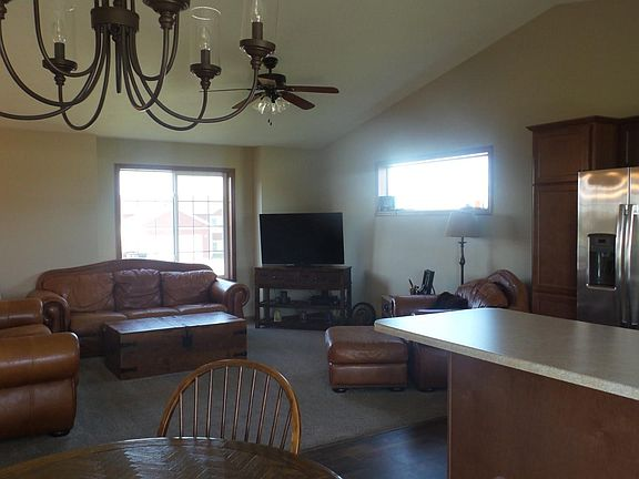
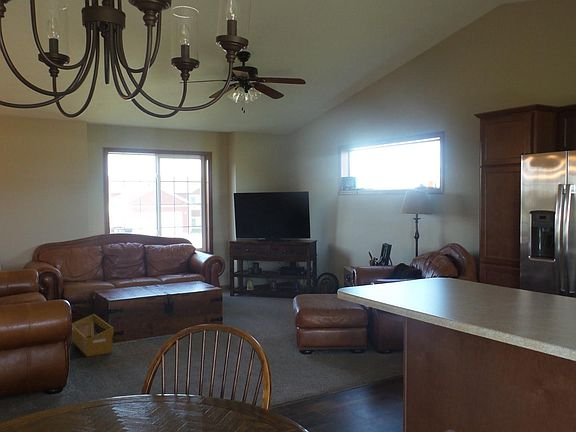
+ wooden crate (90, 333)
